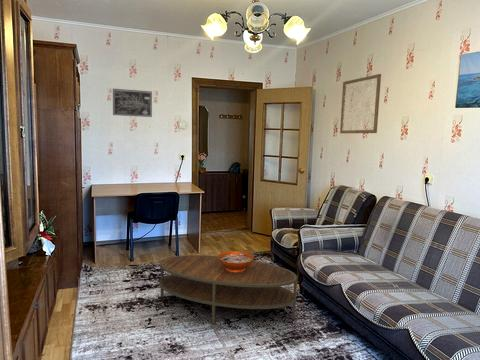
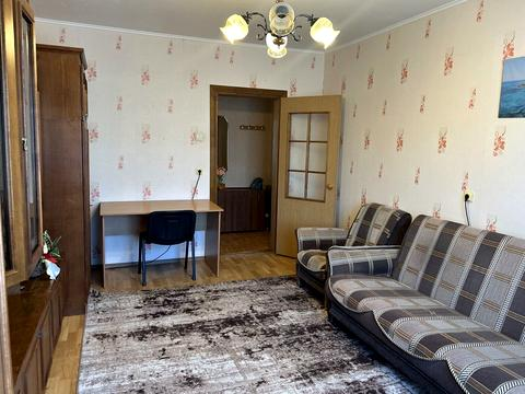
- wall art (132, 103)
- decorative bowl (235, 262)
- coffee table (225, 287)
- wall art (360, 104)
